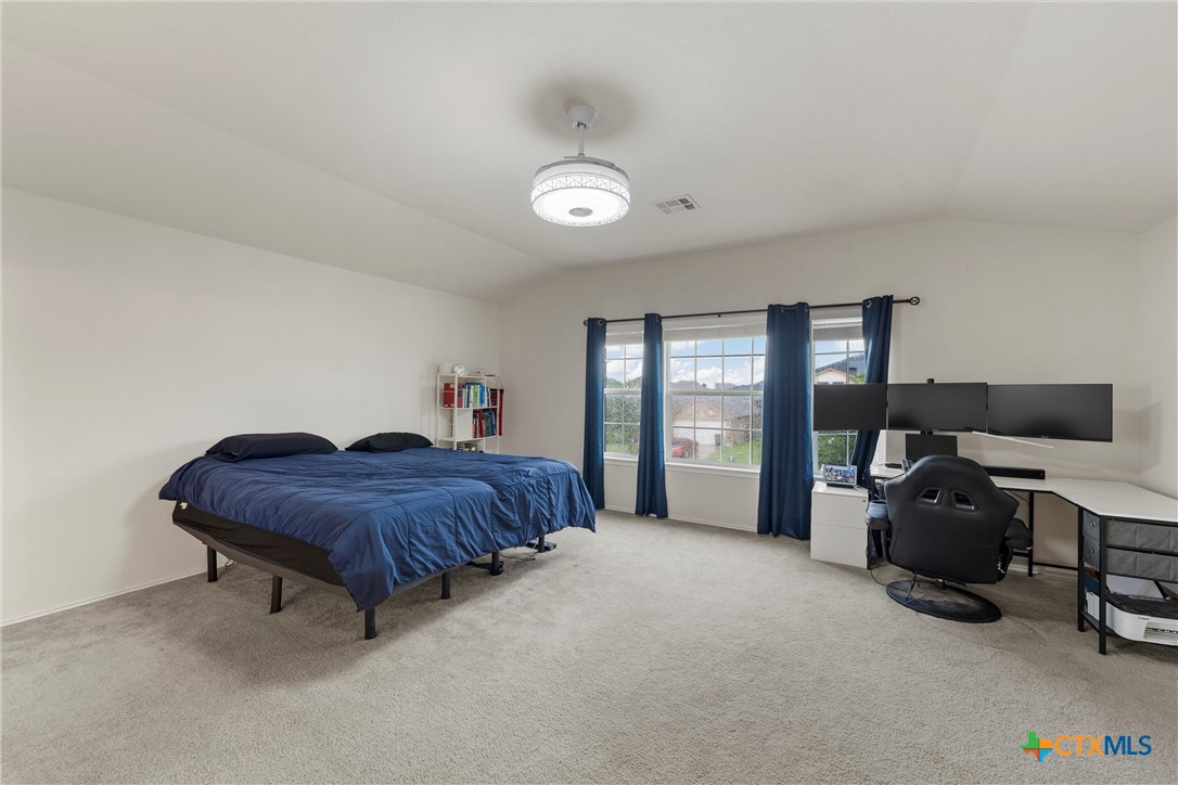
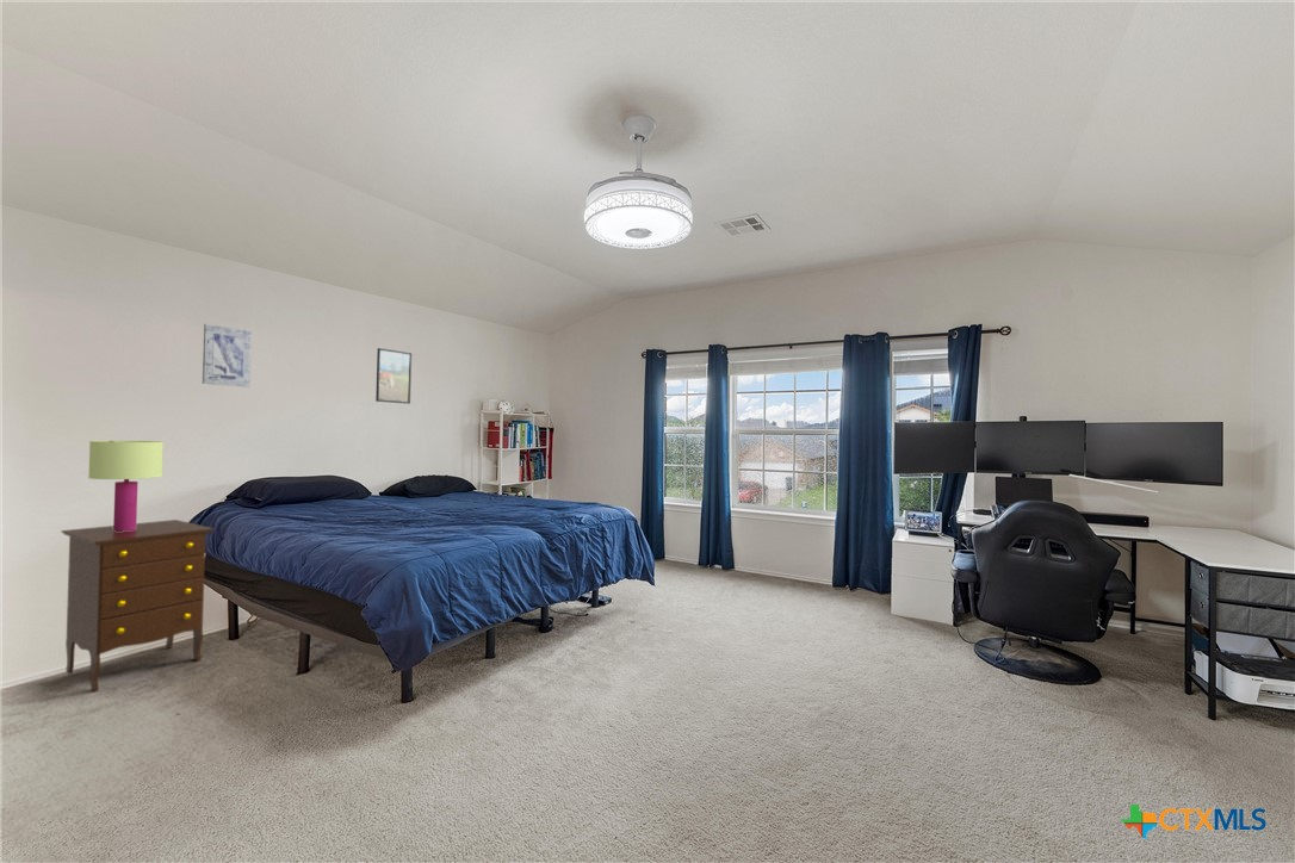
+ dresser (137, 598)
+ wall art (227, 355)
+ table lamp (125, 485)
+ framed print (394, 377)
